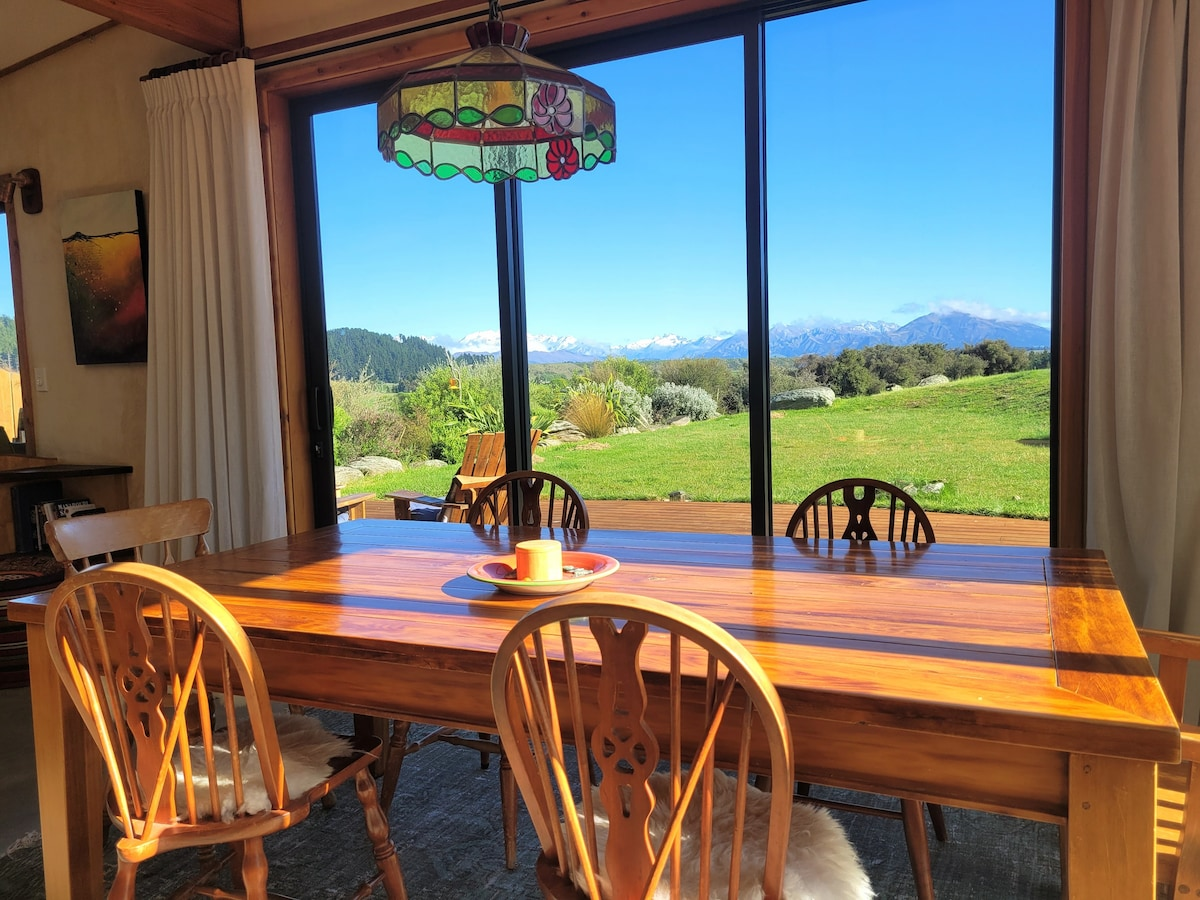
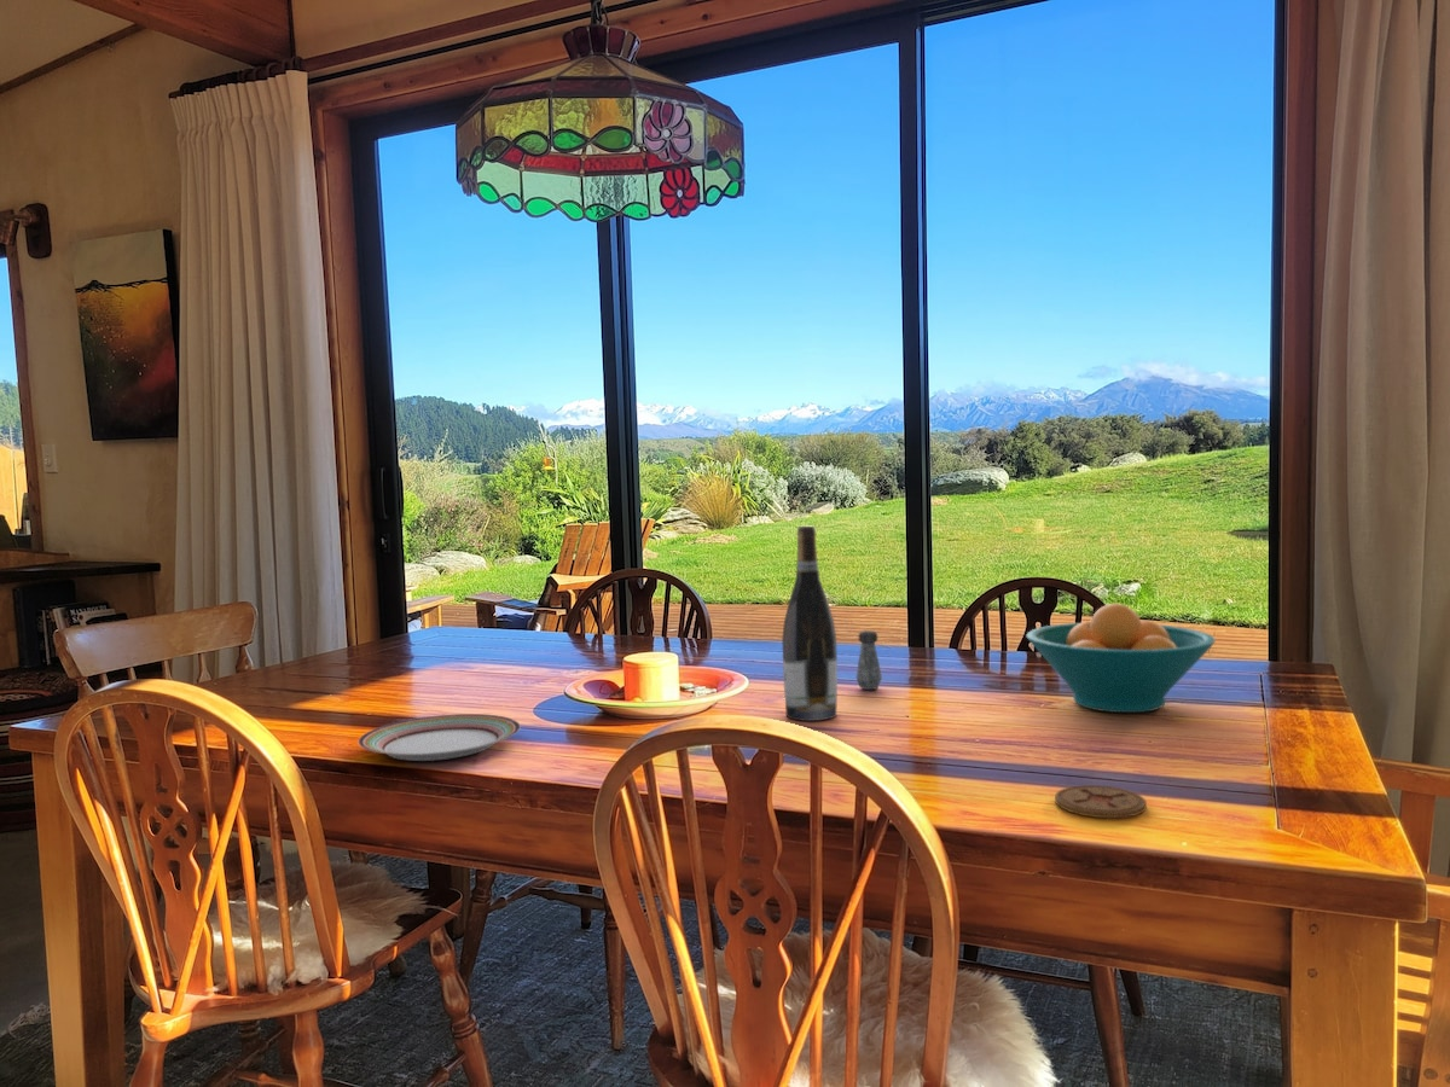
+ wine bottle (808, 621)
+ plate (441, 739)
+ fruit bowl (1118, 653)
+ coaster (1100, 801)
+ salt shaker (868, 659)
